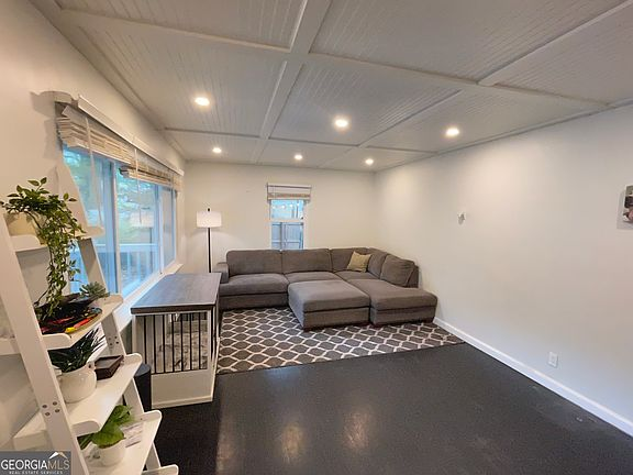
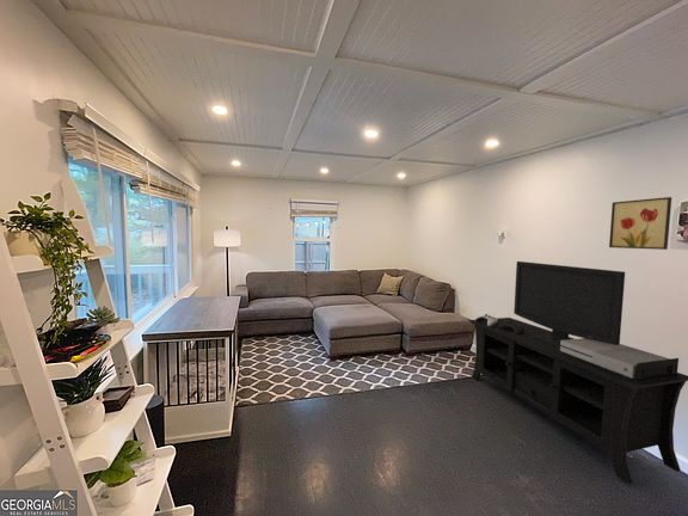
+ wall art (638, 223)
+ media console (552, 340)
